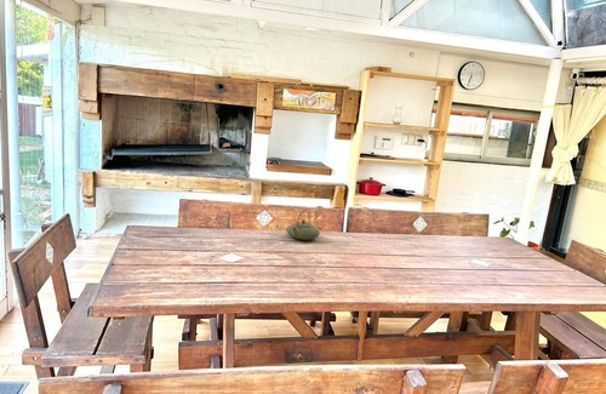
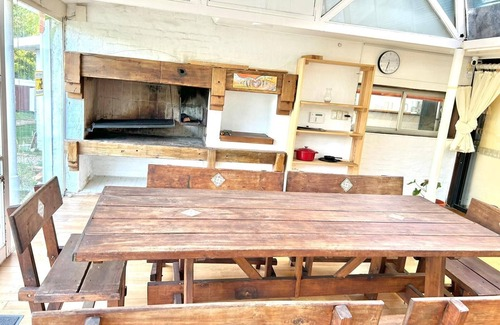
- teapot (302, 223)
